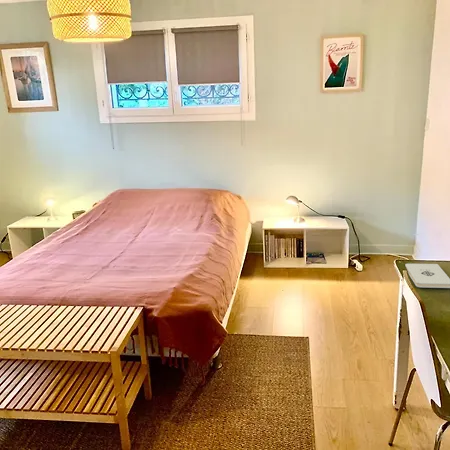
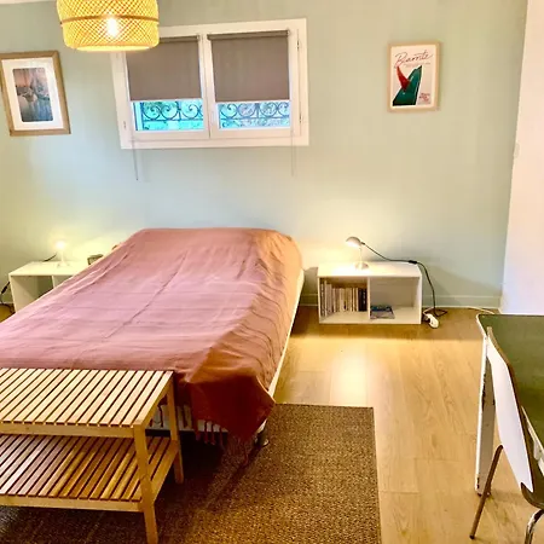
- notepad (427, 275)
